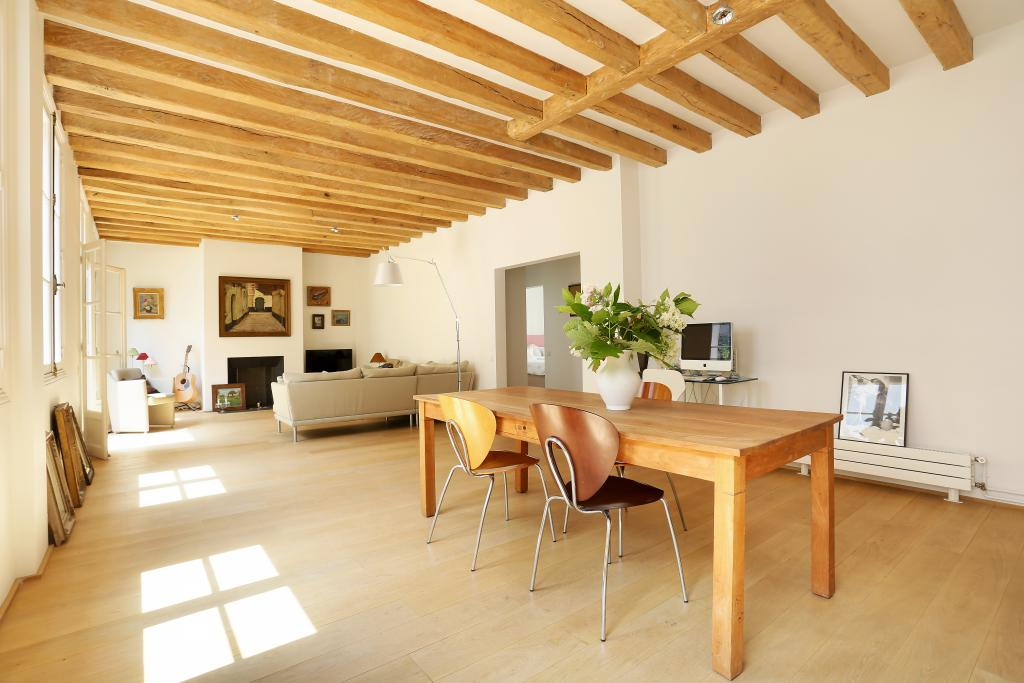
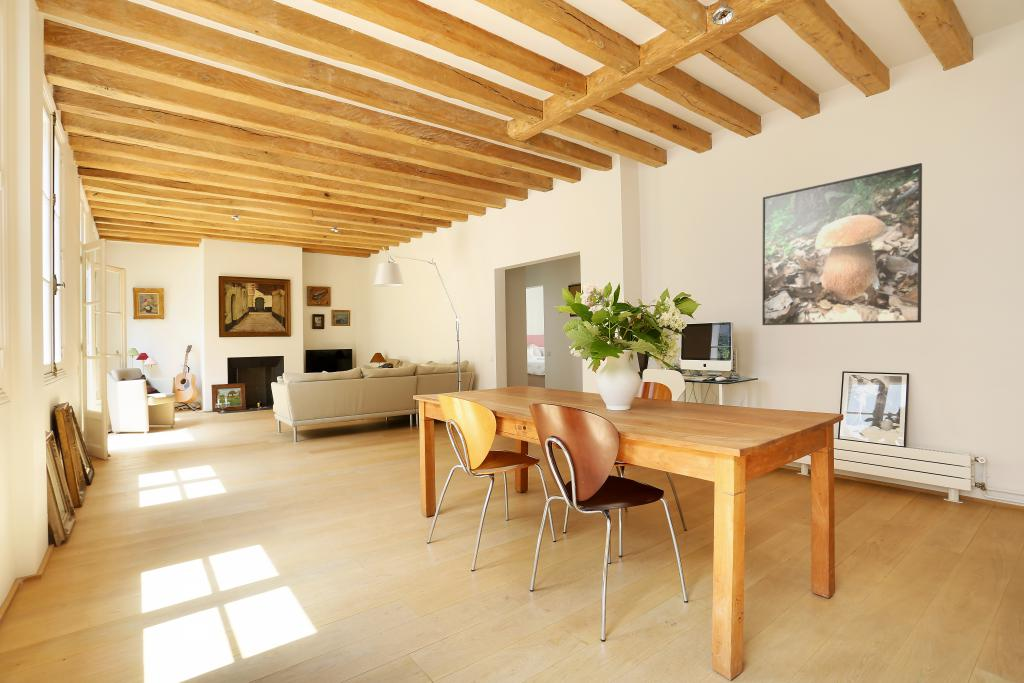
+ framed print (833, 253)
